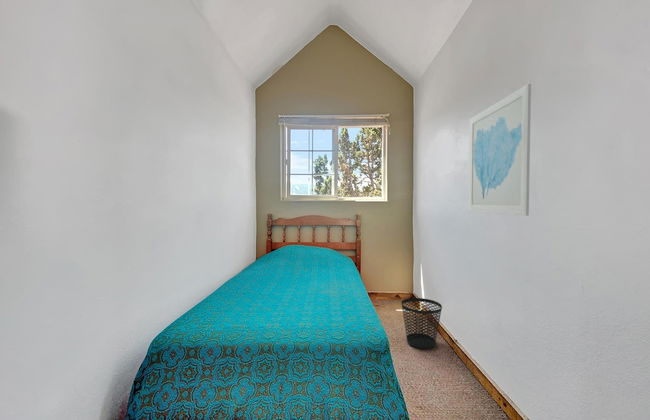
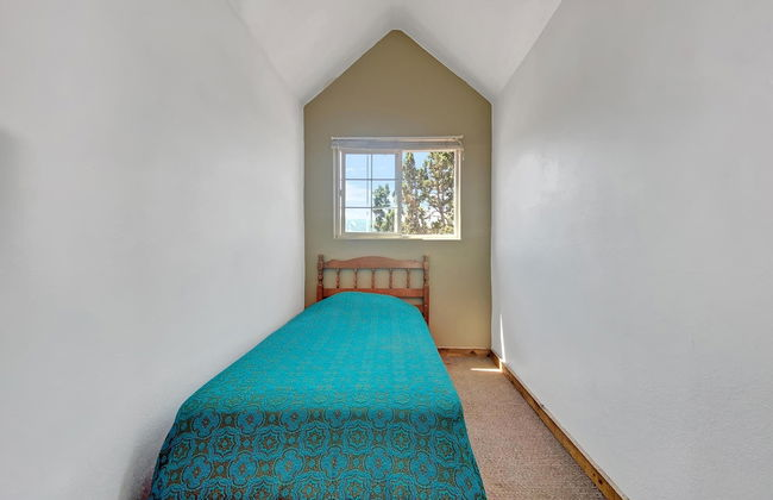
- wastebasket (421, 324)
- wall art (494, 159)
